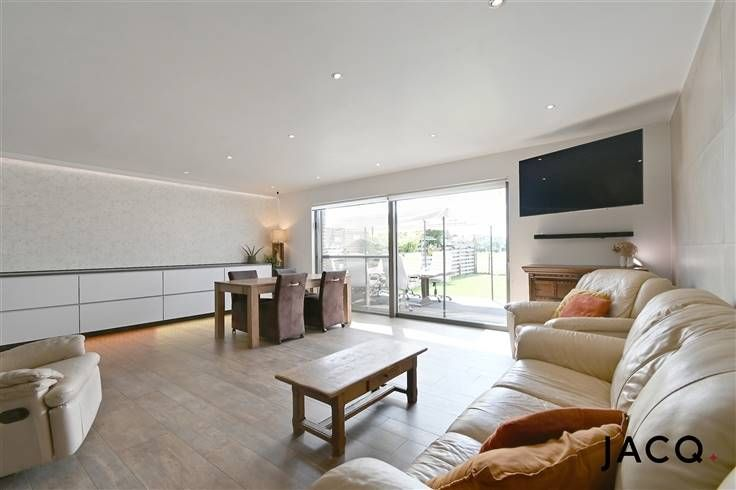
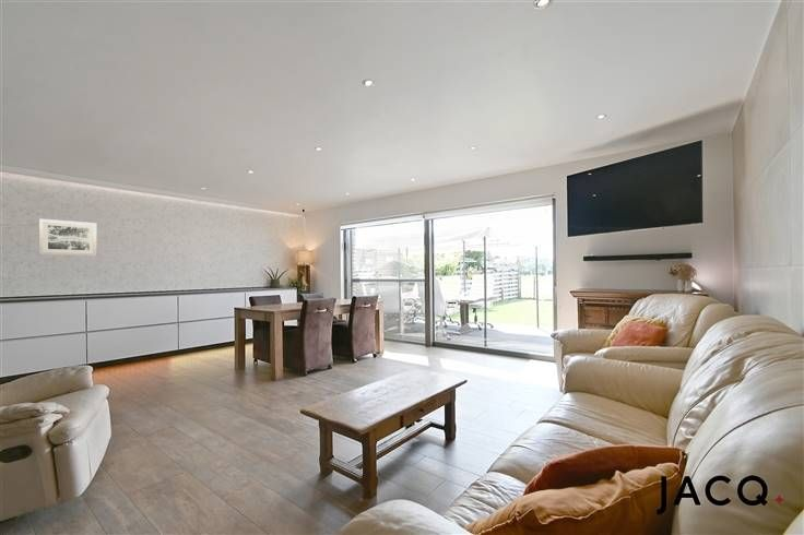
+ wall art (69, 238)
